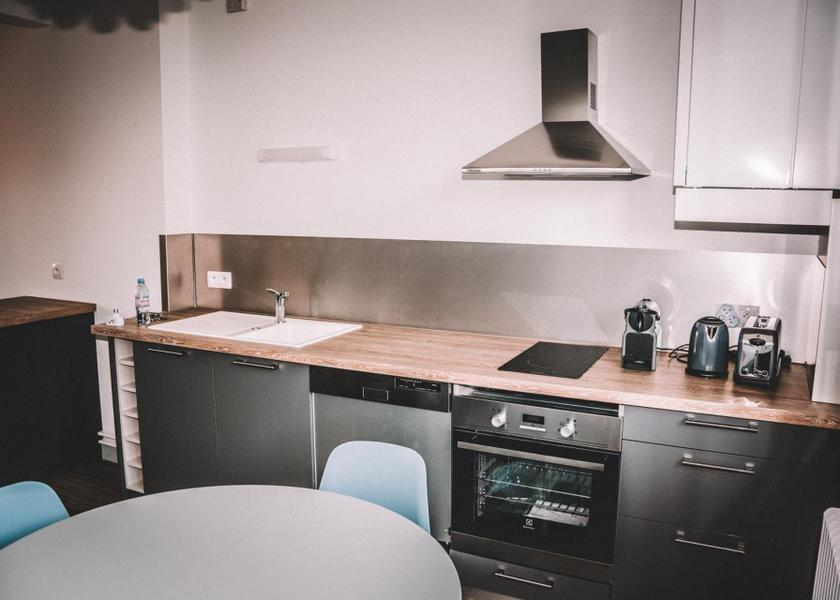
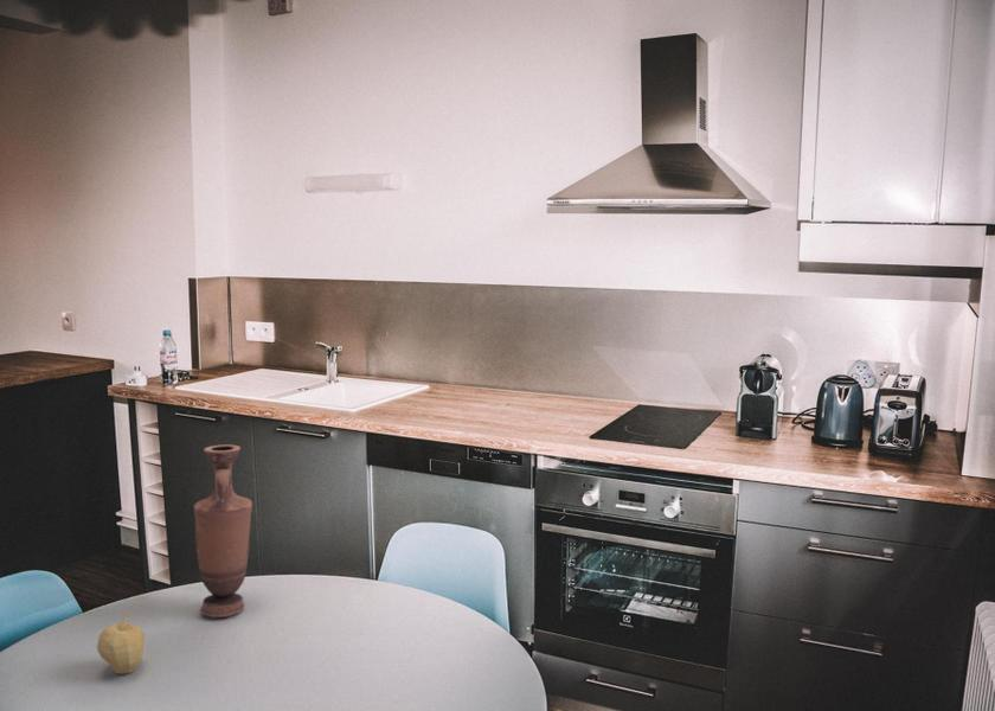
+ vase (224, 529)
+ fruit (121, 643)
